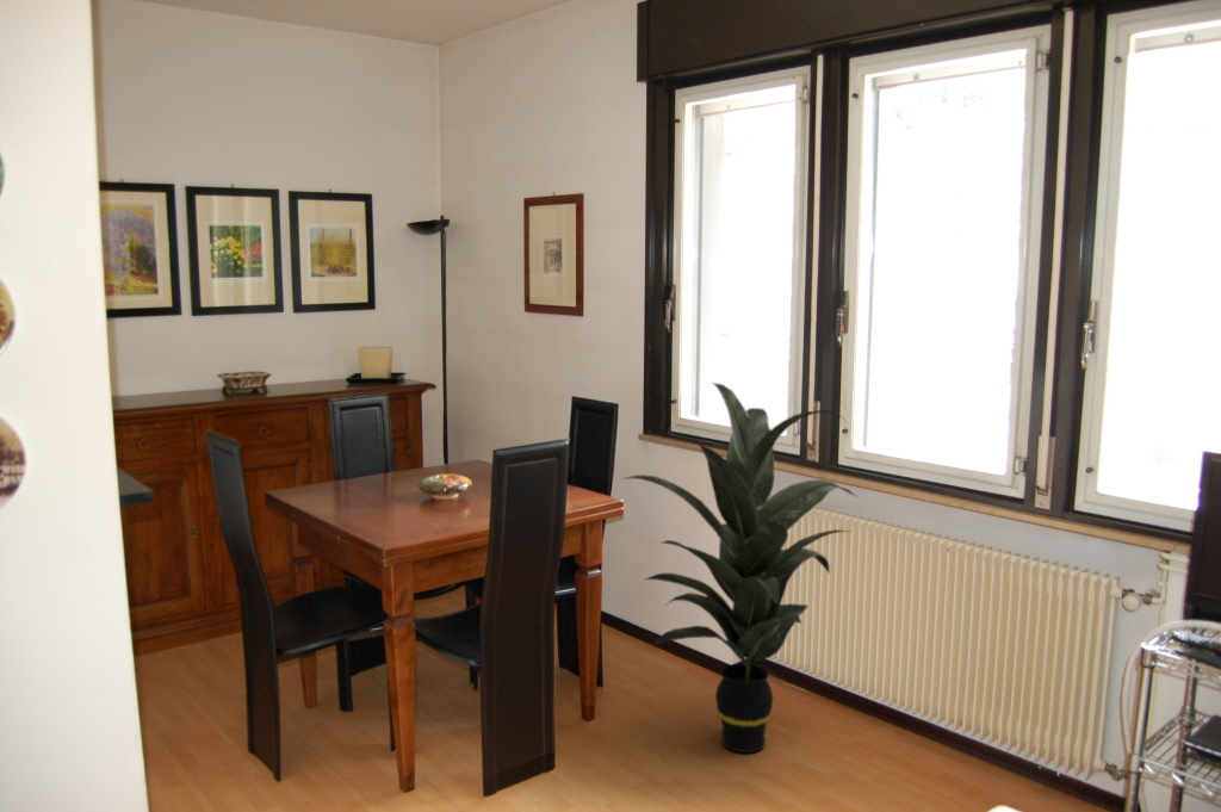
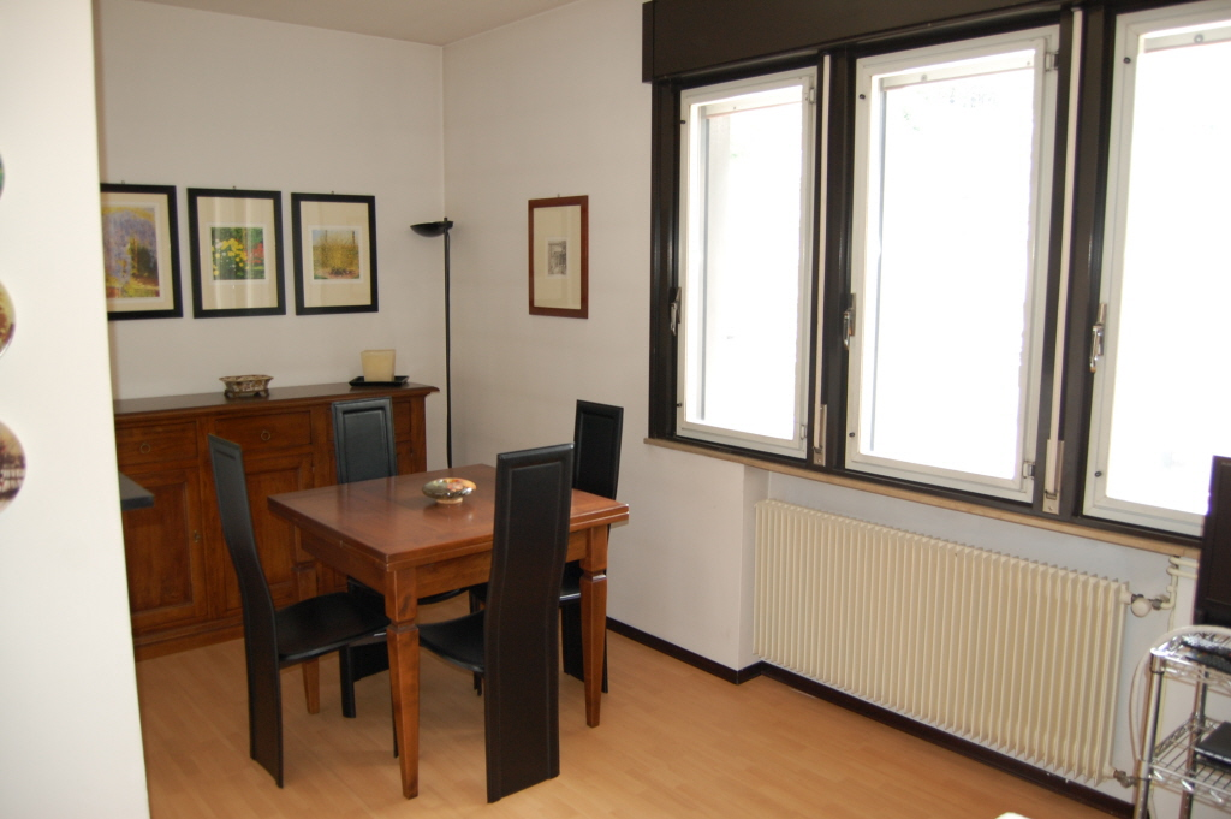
- indoor plant (743, 563)
